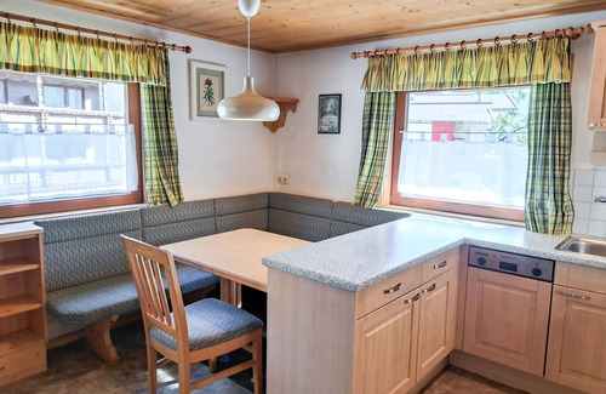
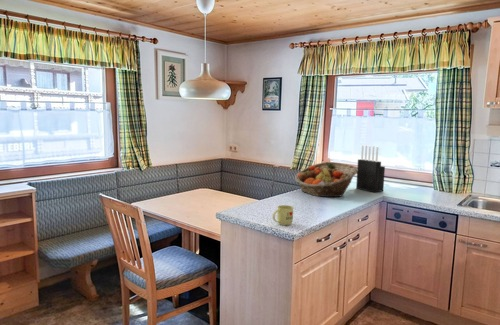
+ knife block (371, 167)
+ mug (282, 216)
+ fruit basket (325, 178)
